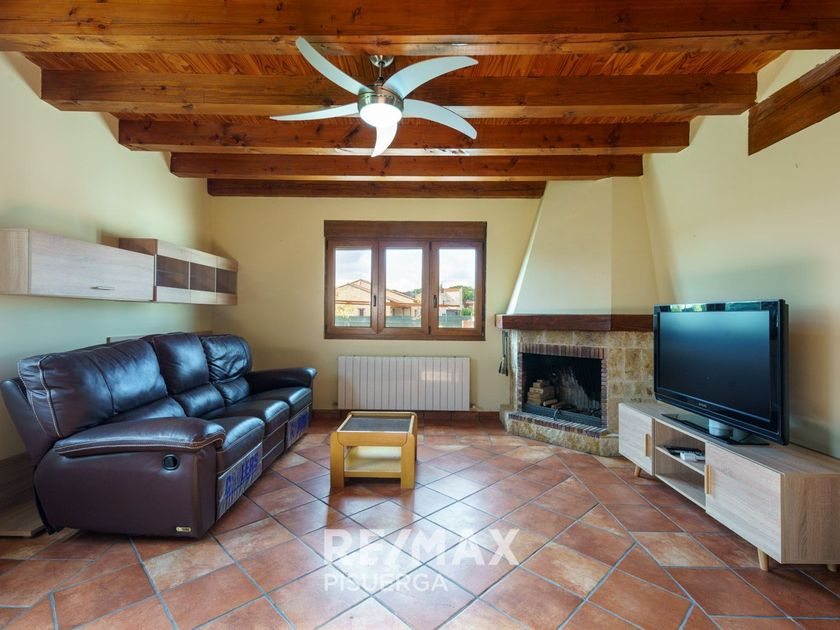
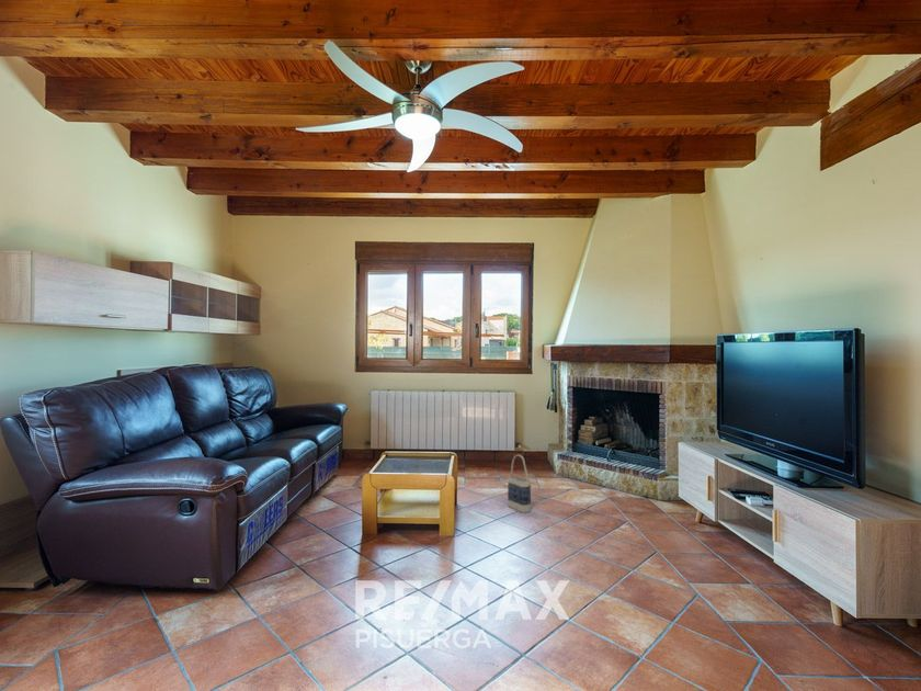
+ bag (519, 482)
